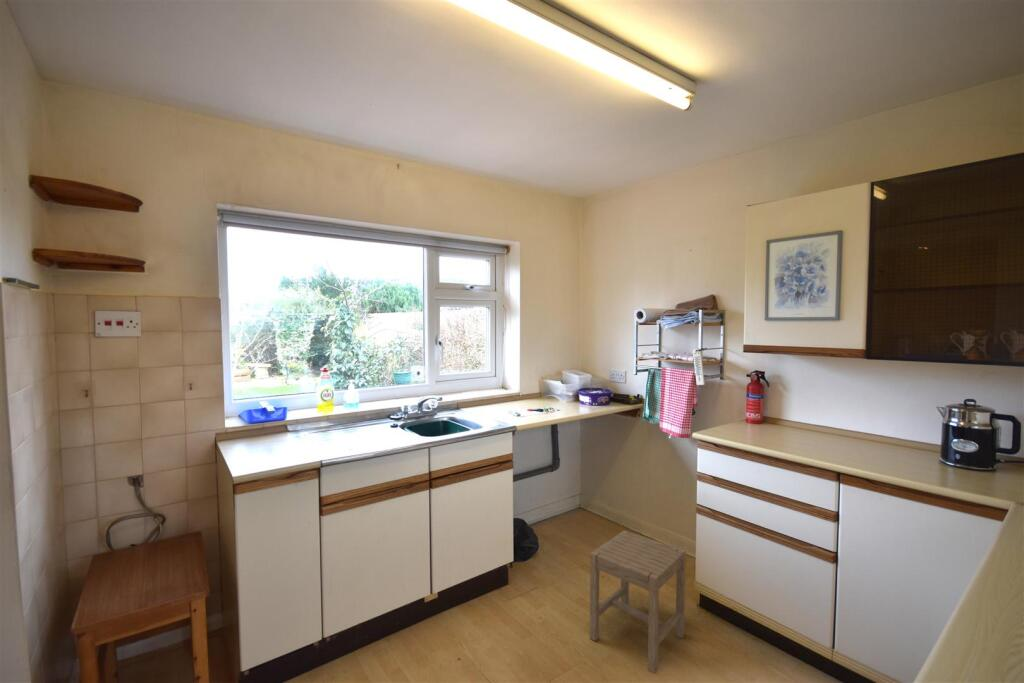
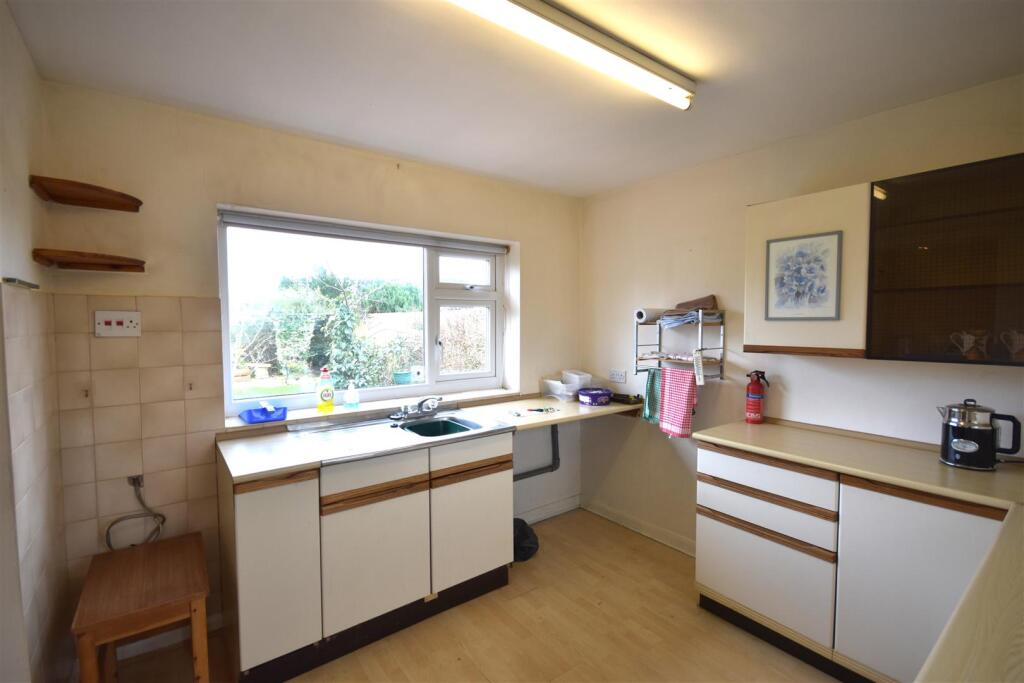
- stool (641, 587)
